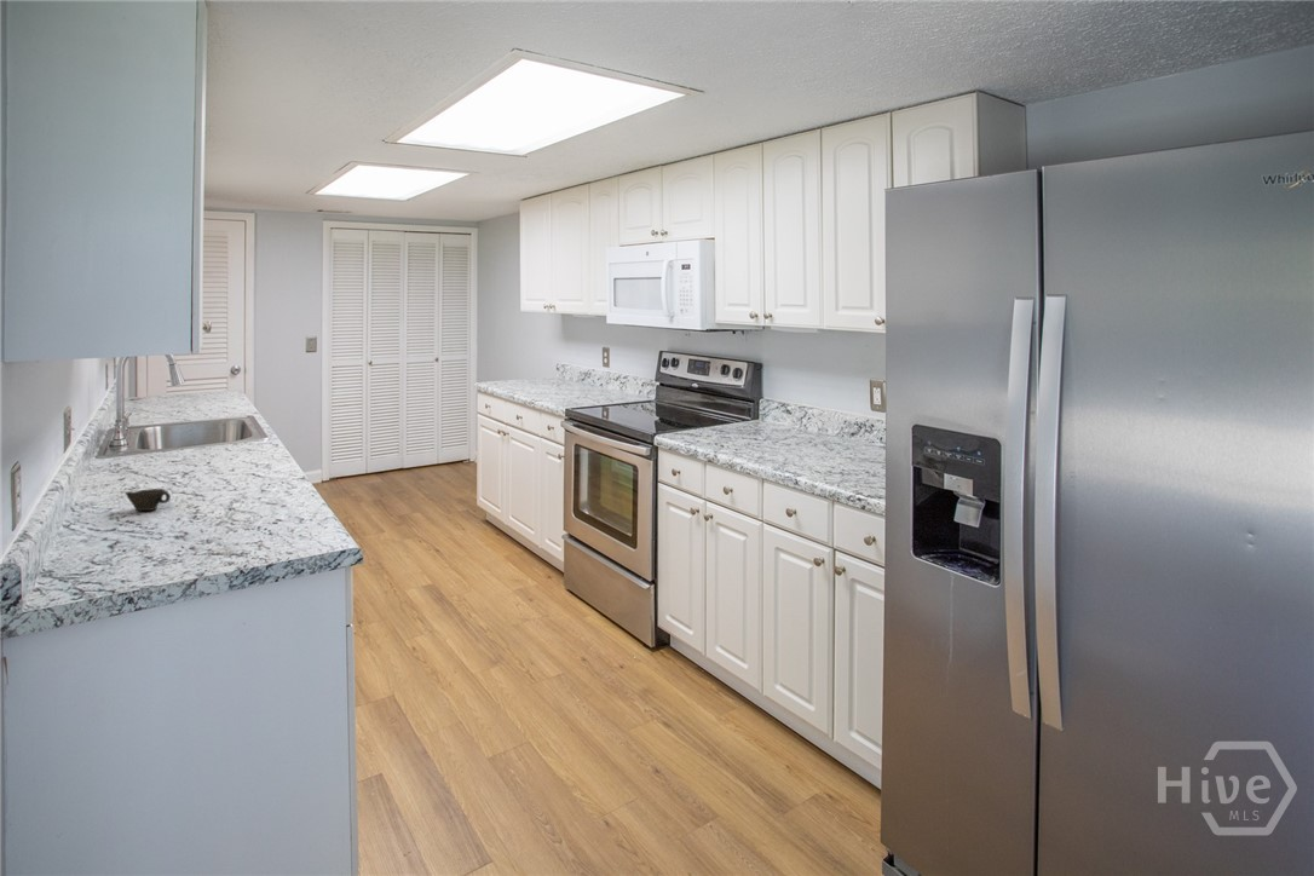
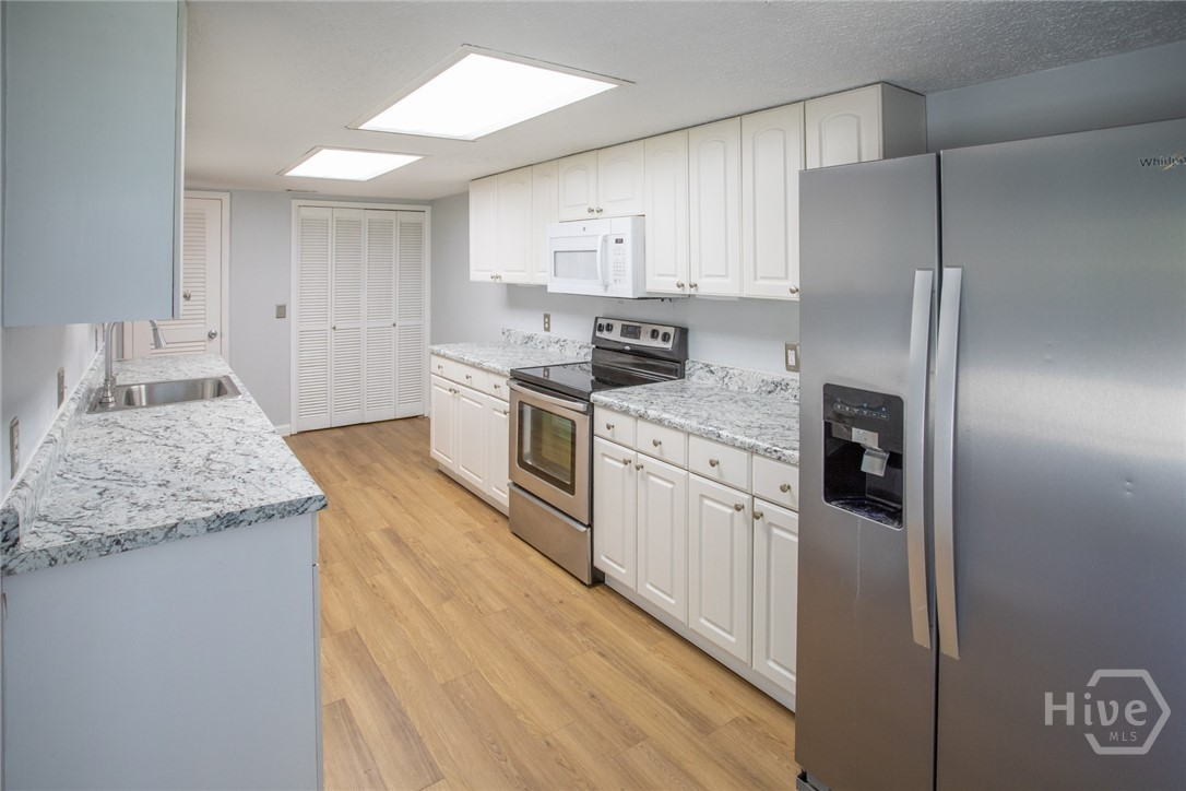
- cup (148, 500)
